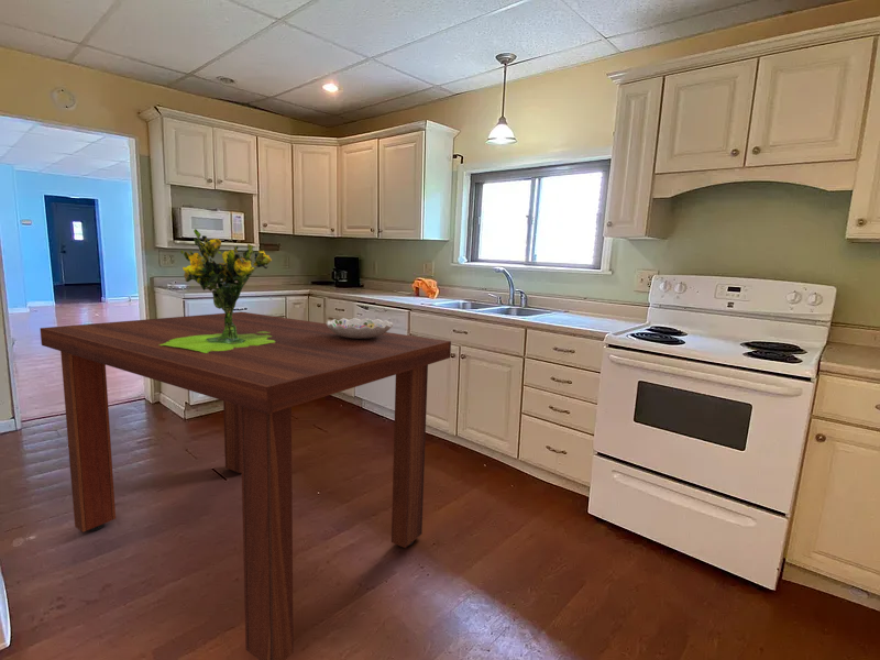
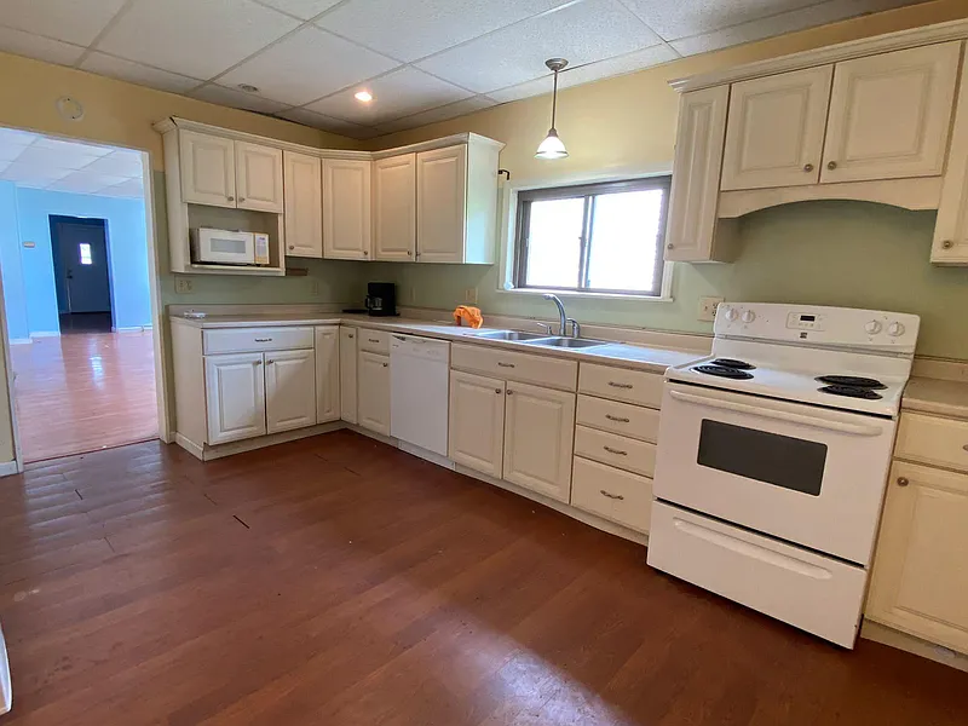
- decorative bowl (360, 329)
- bouquet (230, 286)
- dining table (251, 438)
